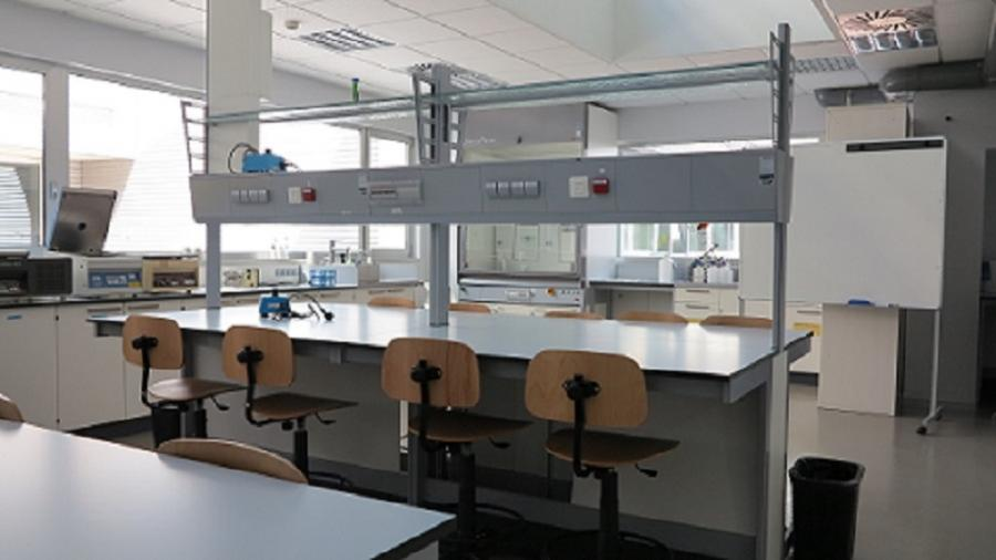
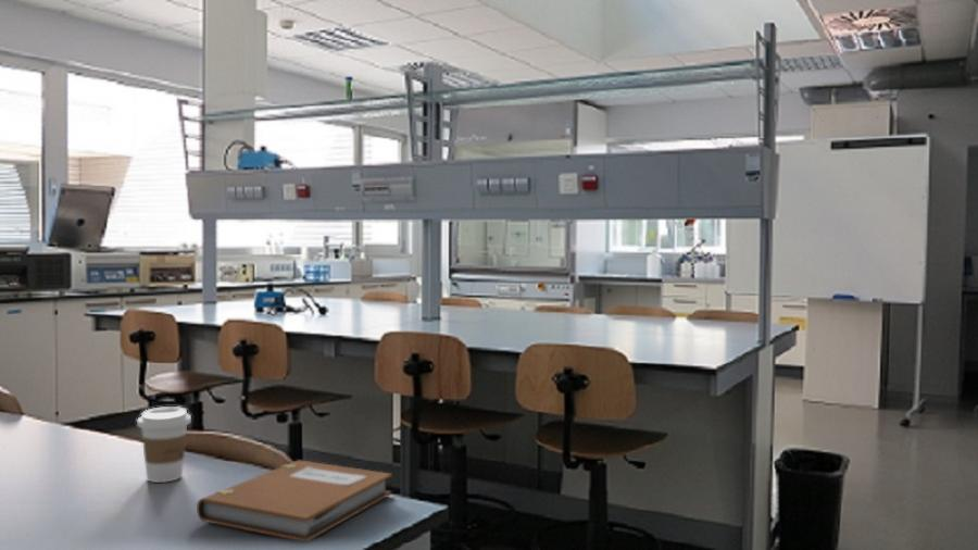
+ notebook (301, 493)
+ coffee cup (164, 443)
